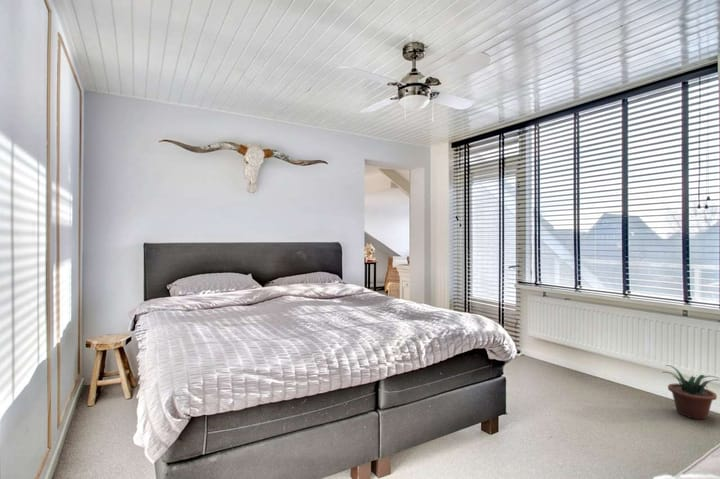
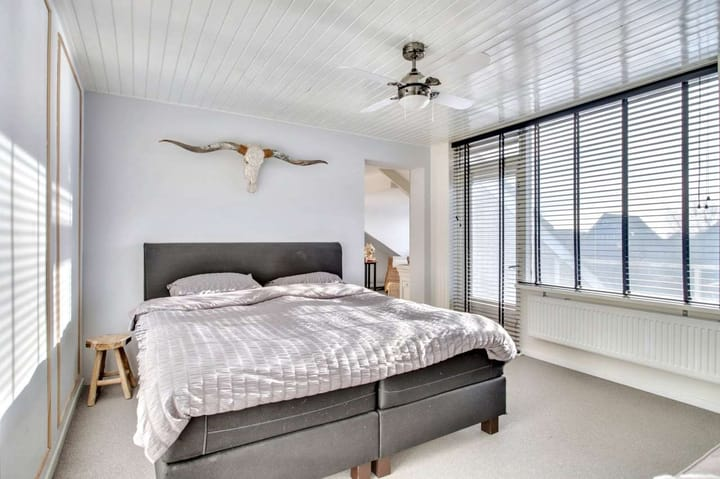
- potted plant (691, 392)
